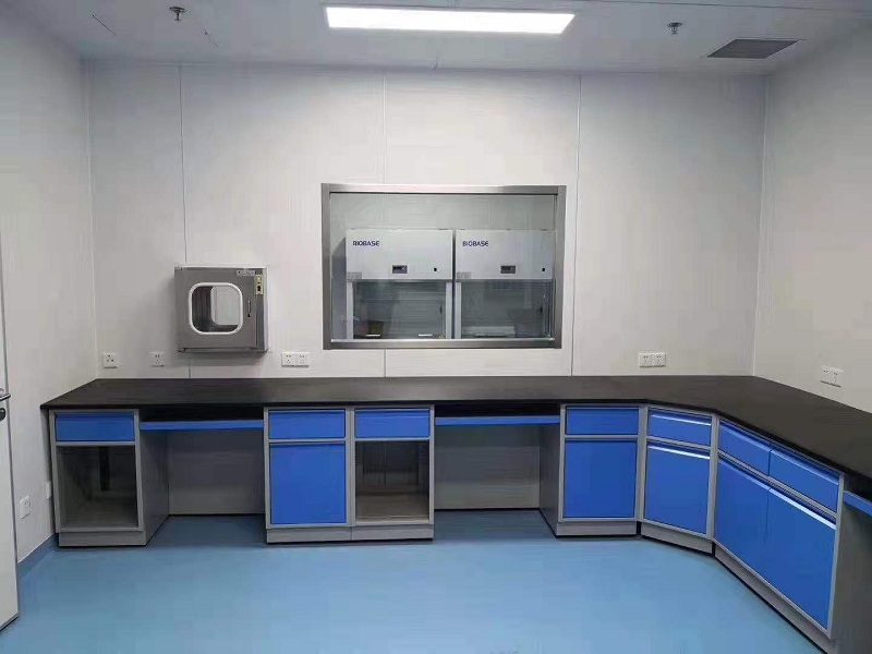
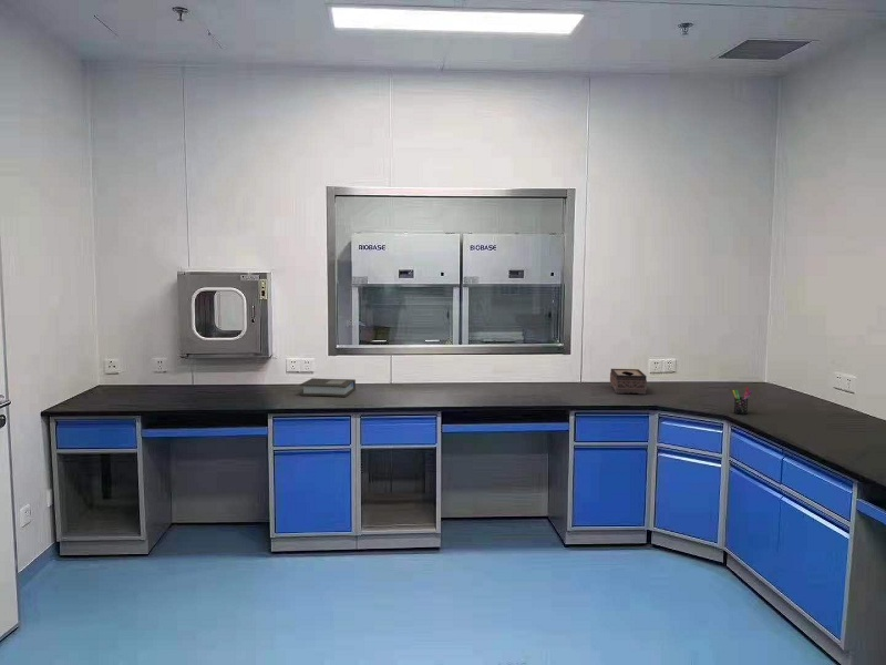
+ pen holder (741, 399)
+ tissue box (627, 380)
+ book (328, 387)
